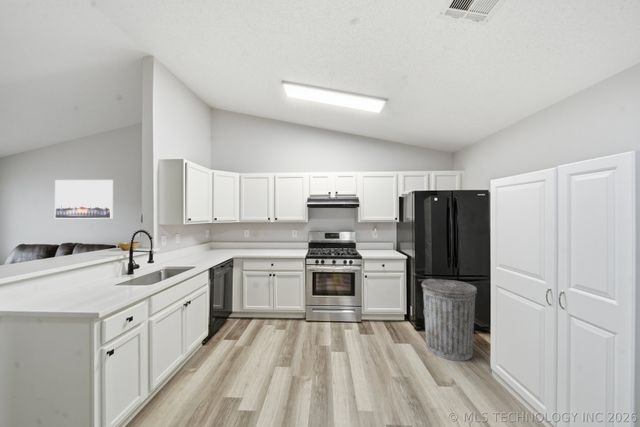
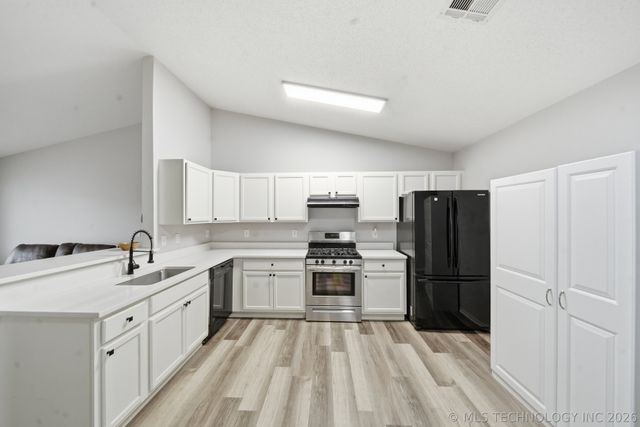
- trash can (448, 316)
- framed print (83, 199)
